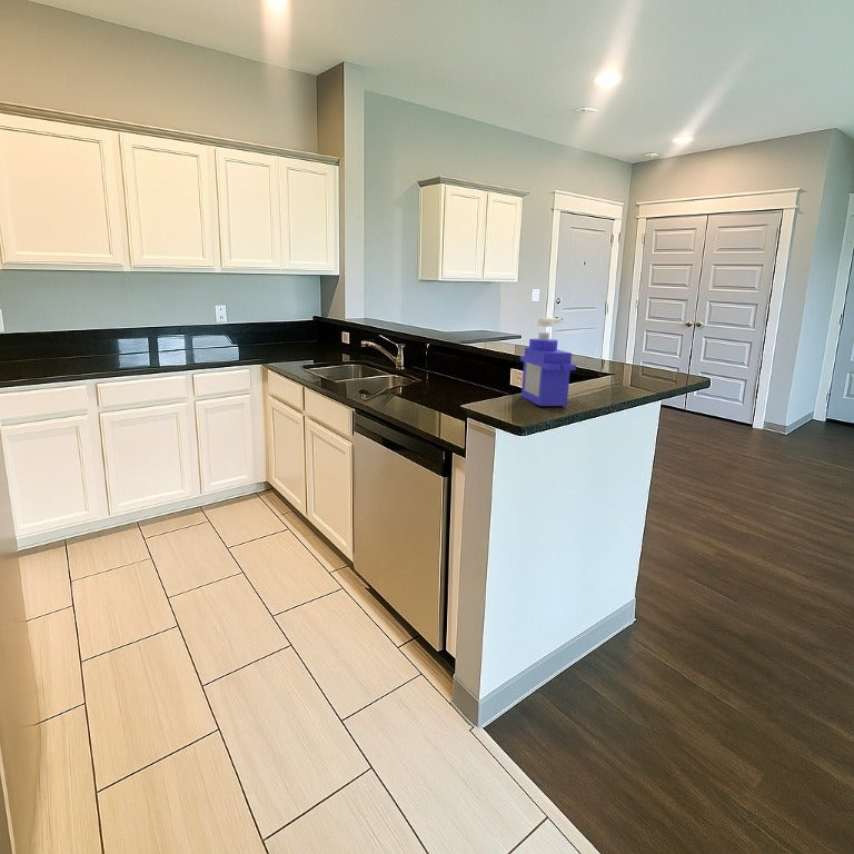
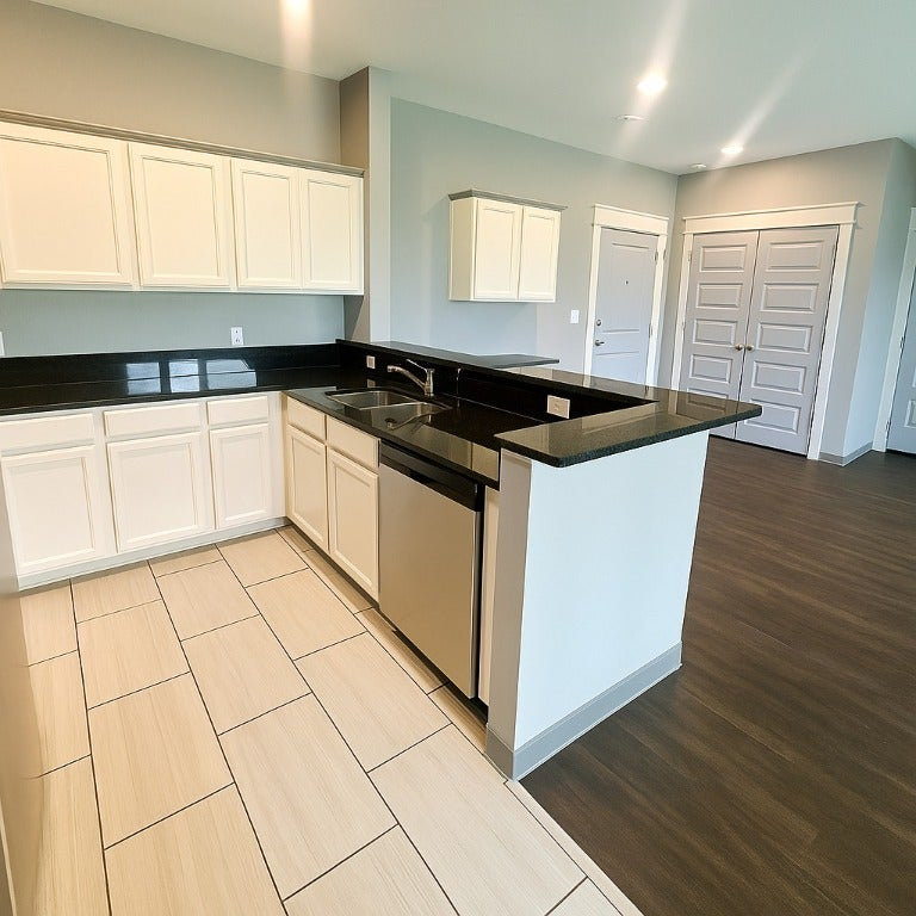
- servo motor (546, 360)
